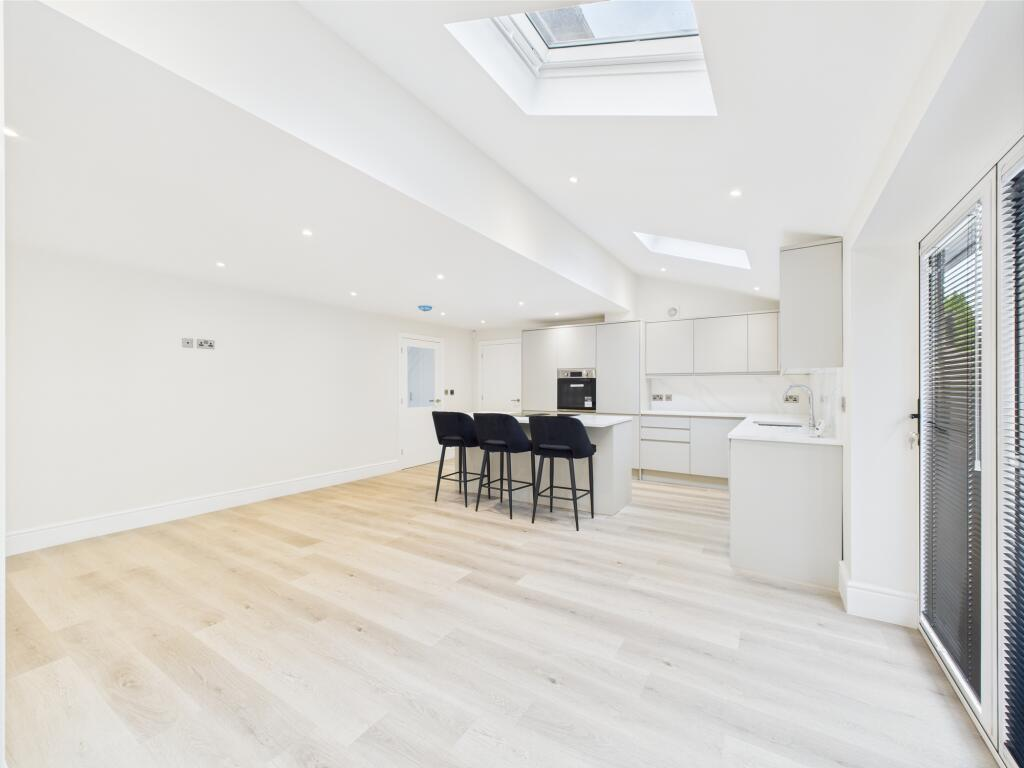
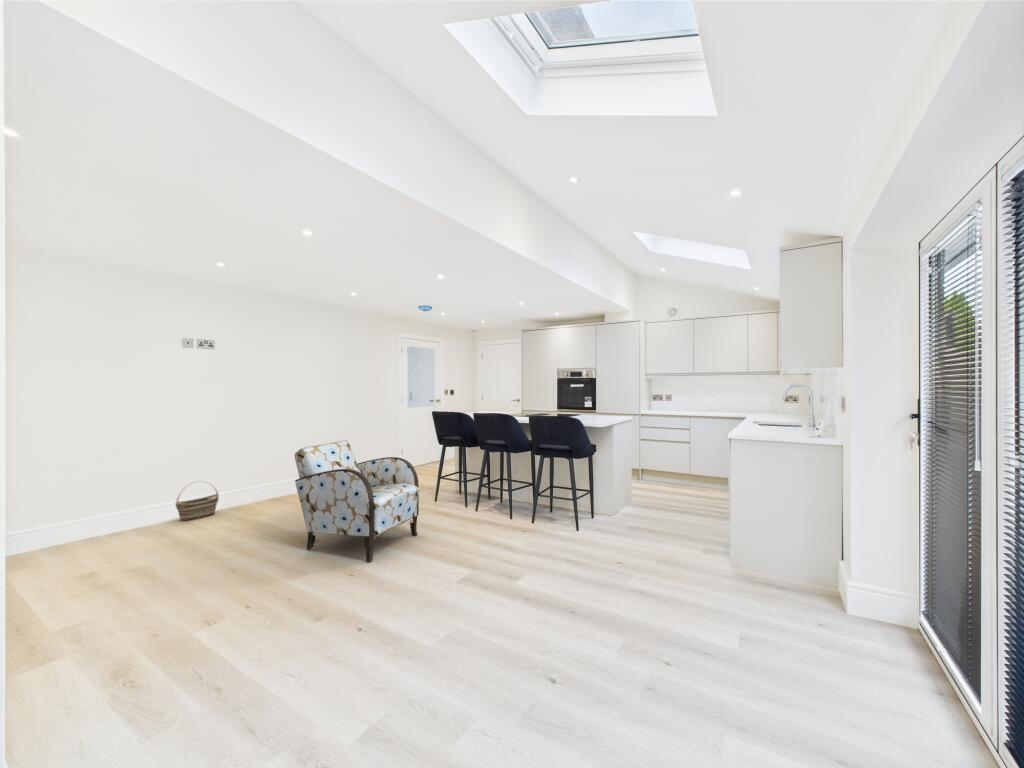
+ armchair (359, 493)
+ basket (197, 499)
